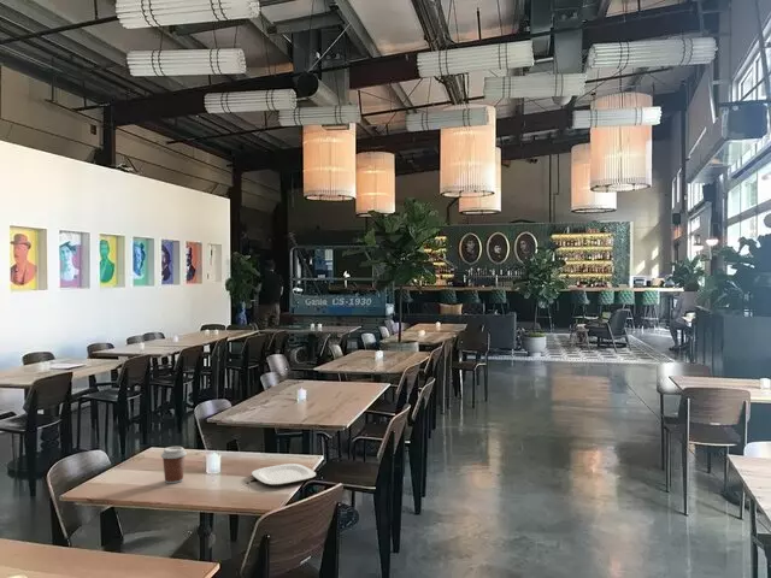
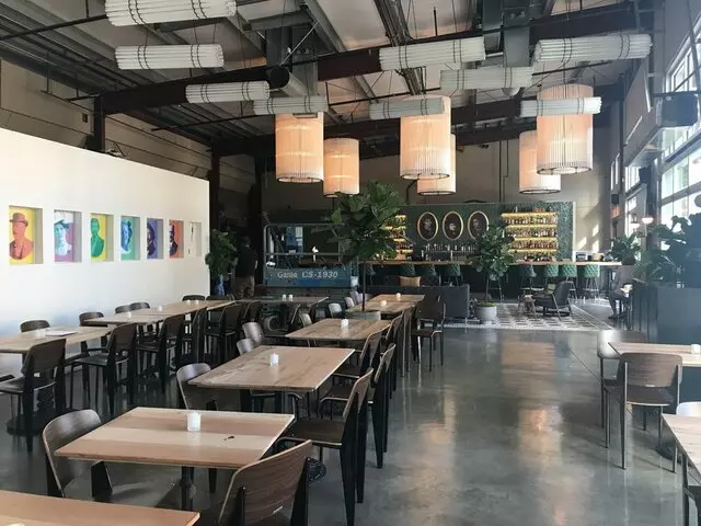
- coffee cup (173, 464)
- plate (283, 474)
